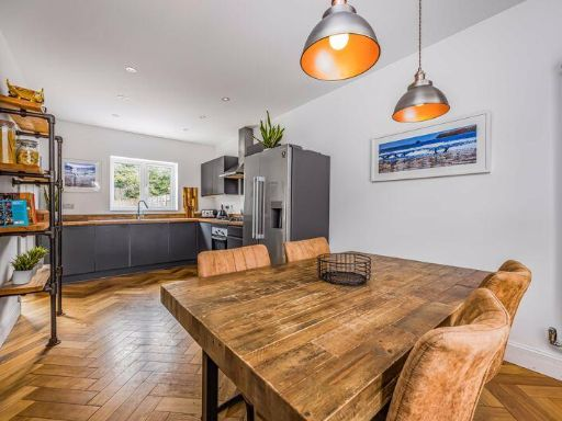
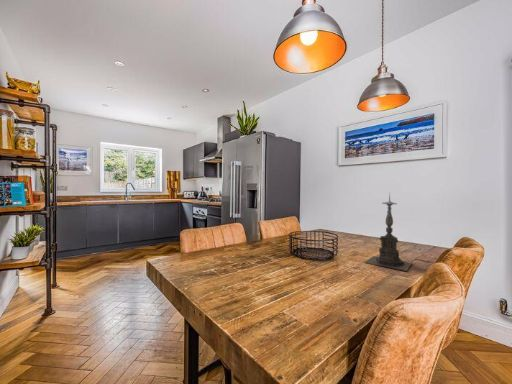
+ candle holder (388, 227)
